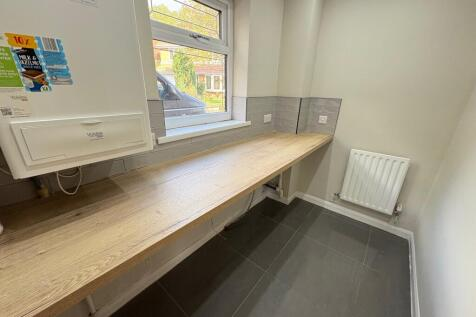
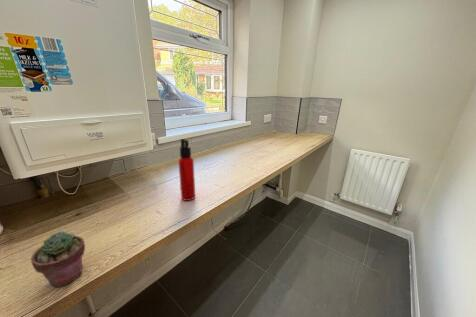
+ potted succulent (61, 256)
+ water bottle (186, 169)
